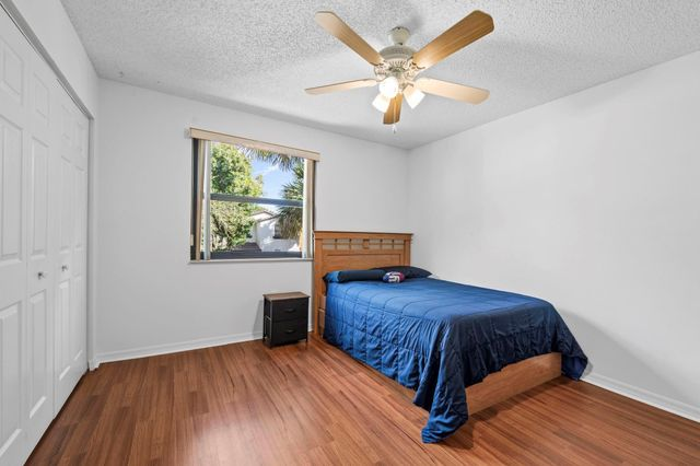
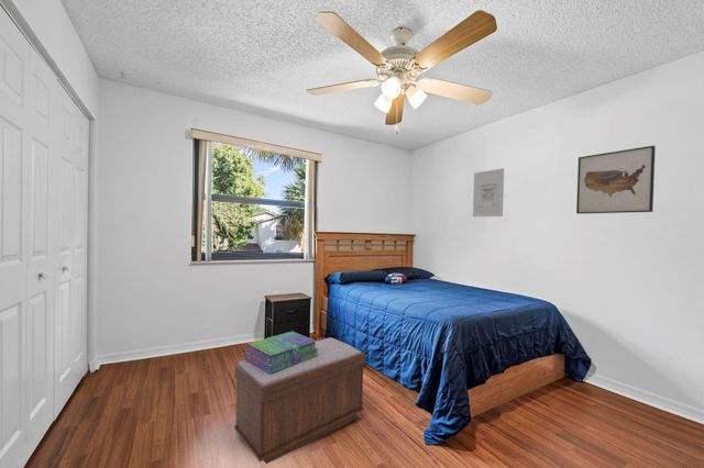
+ stack of books (282, 348)
+ wall art (487, 193)
+ wall art (613, 182)
+ bench (302, 390)
